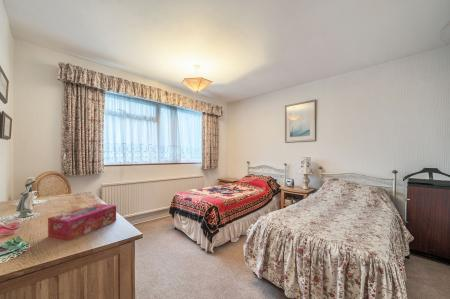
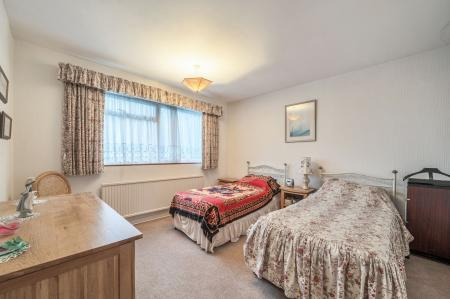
- tissue box (85, 219)
